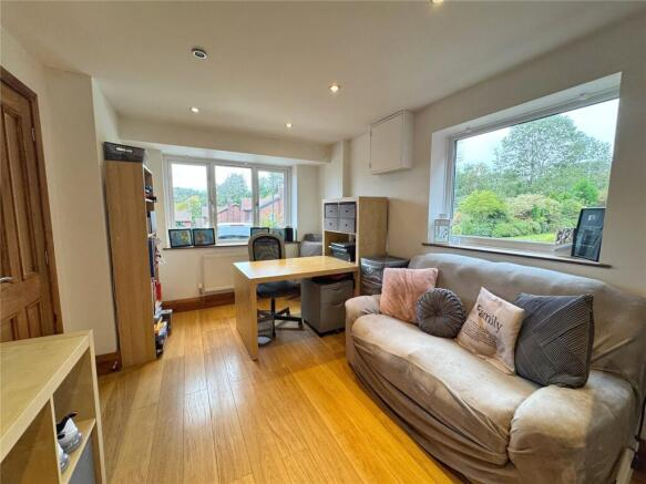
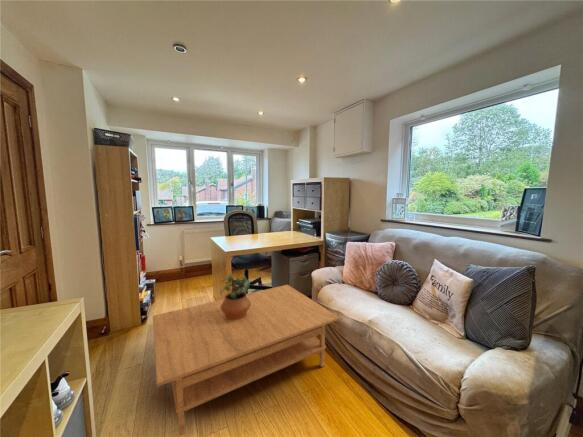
+ coffee table (245, 340)
+ potted plant (234, 294)
